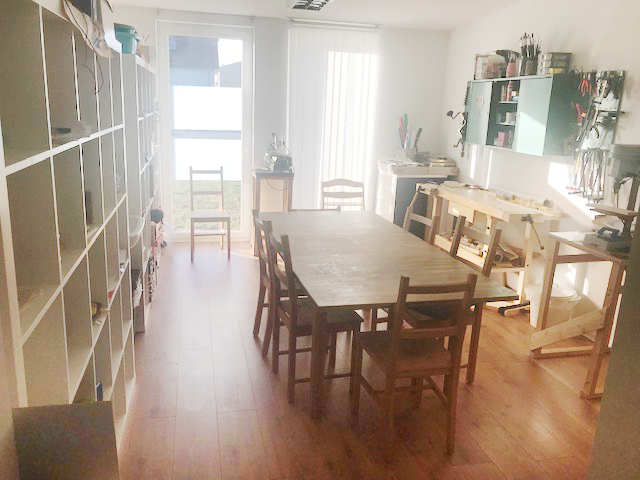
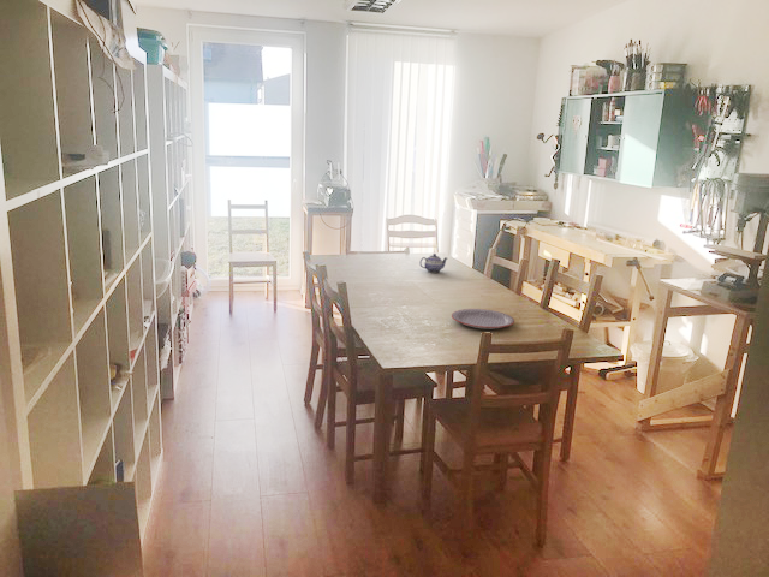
+ teapot (434, 262)
+ plate (482, 320)
